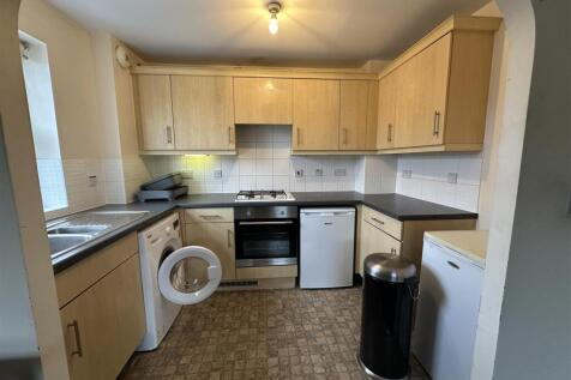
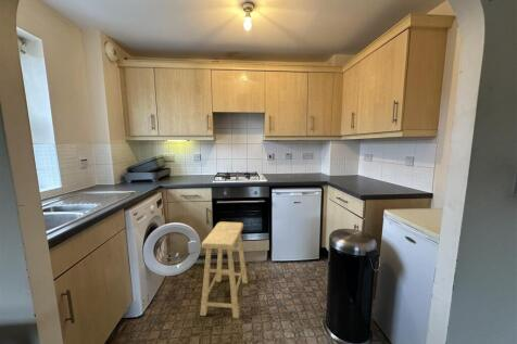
+ stool (228, 265)
